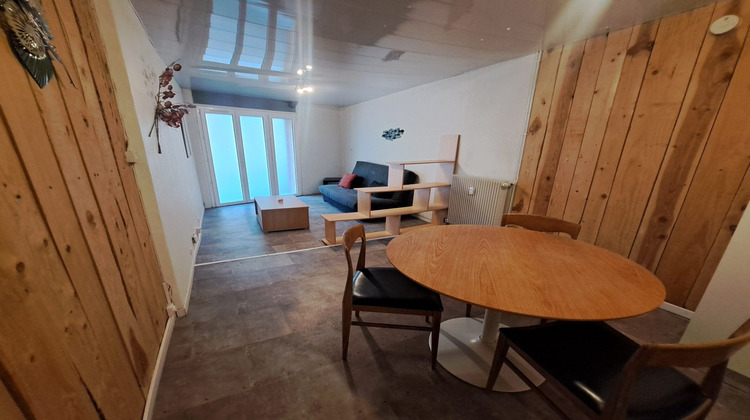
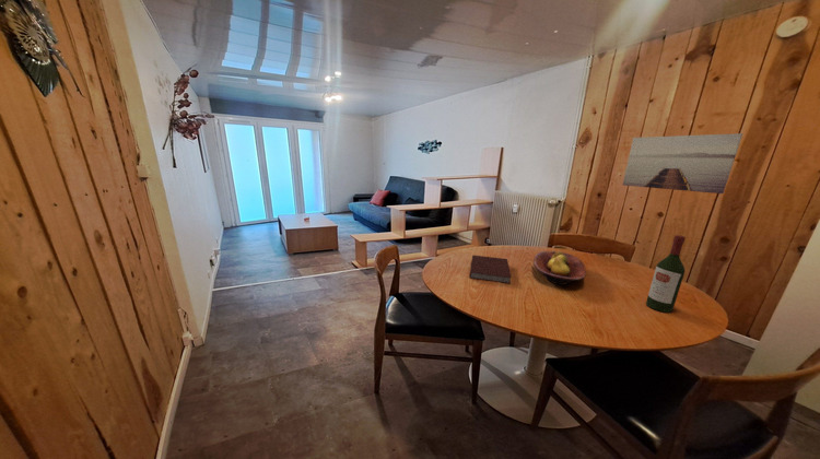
+ wine bottle (668, 272)
+ wall art (673, 163)
+ notebook (489, 268)
+ fruit bowl (559, 263)
